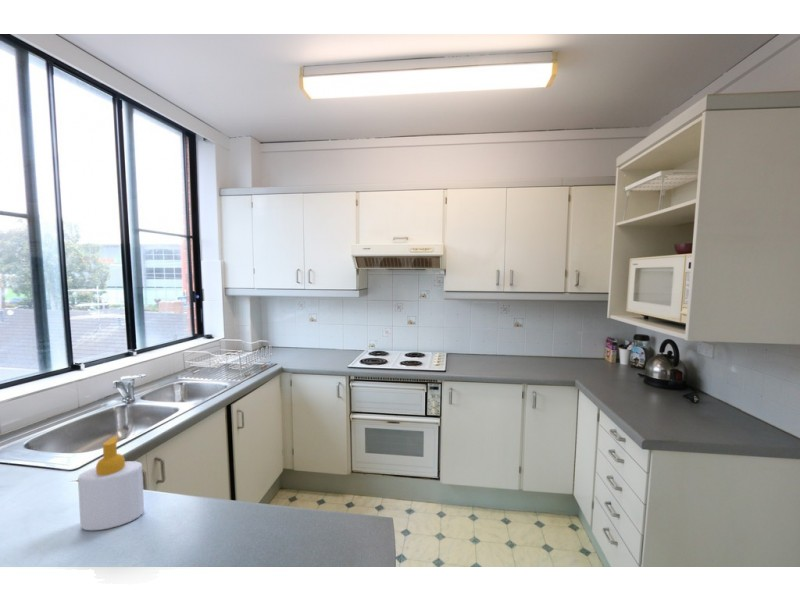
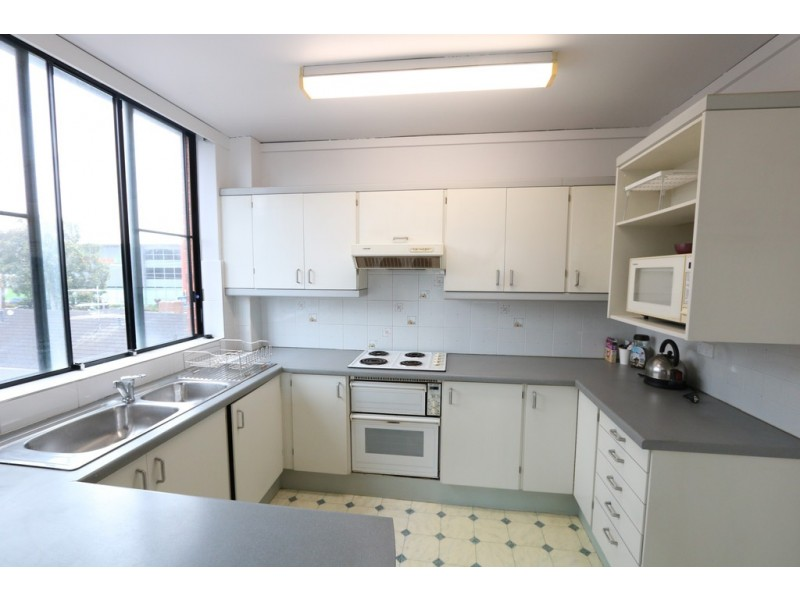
- soap bottle (111, 481)
